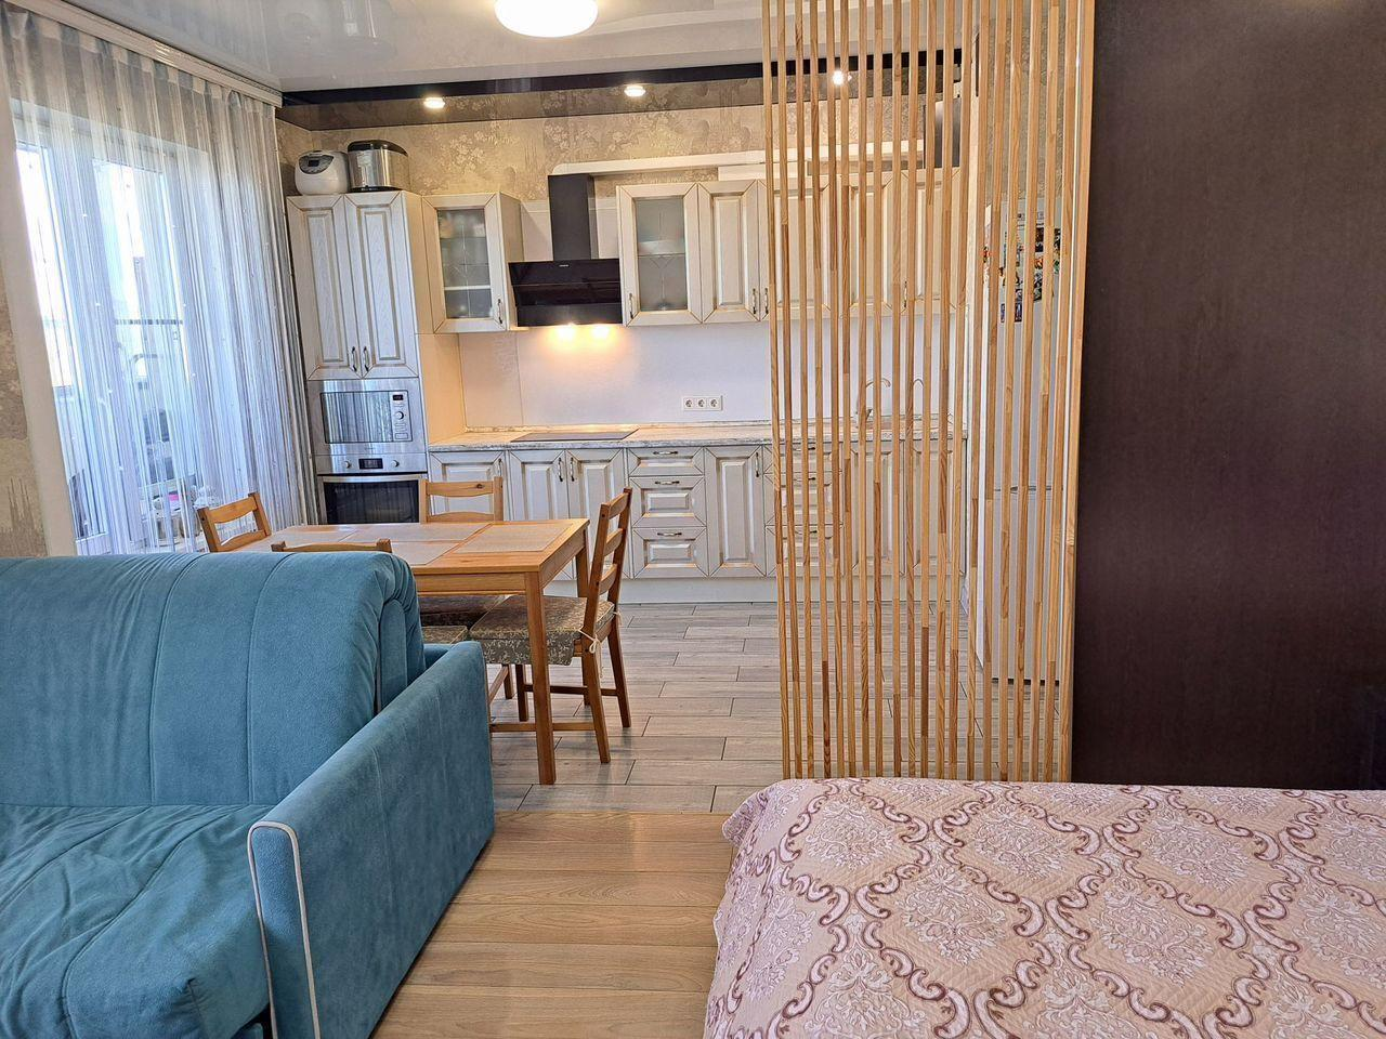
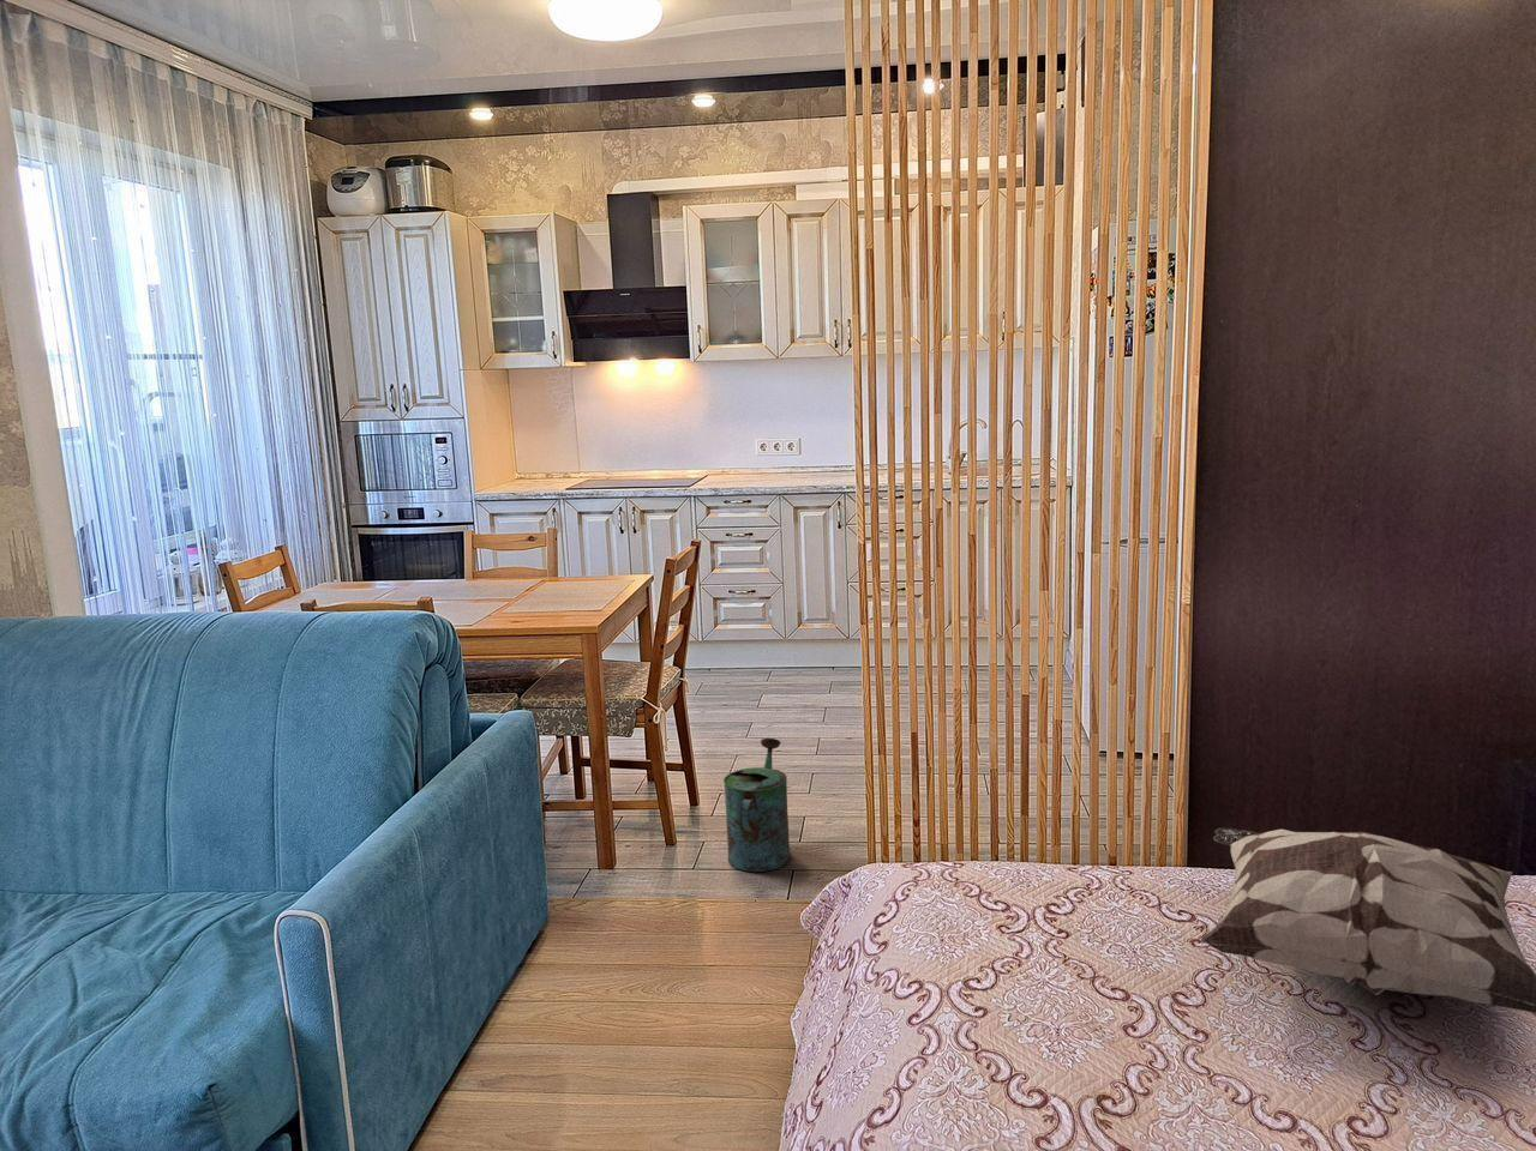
+ watering can (760, 803)
+ decorative pillow (1358, 903)
